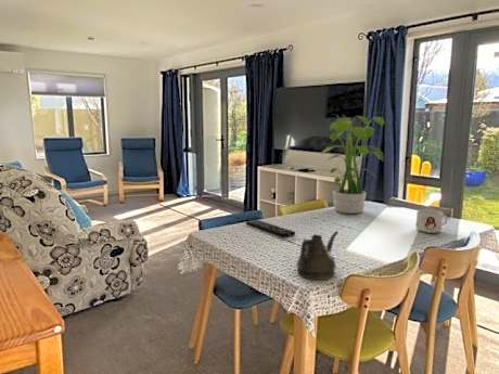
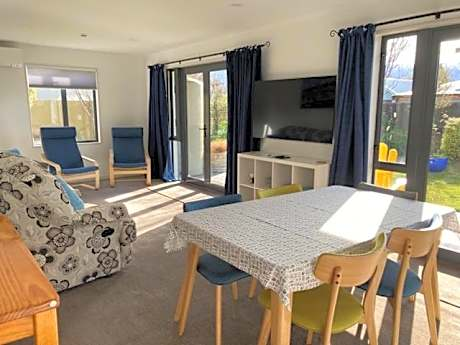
- remote control (269, 227)
- mug (433, 220)
- potted plant (350, 164)
- teapot (321, 253)
